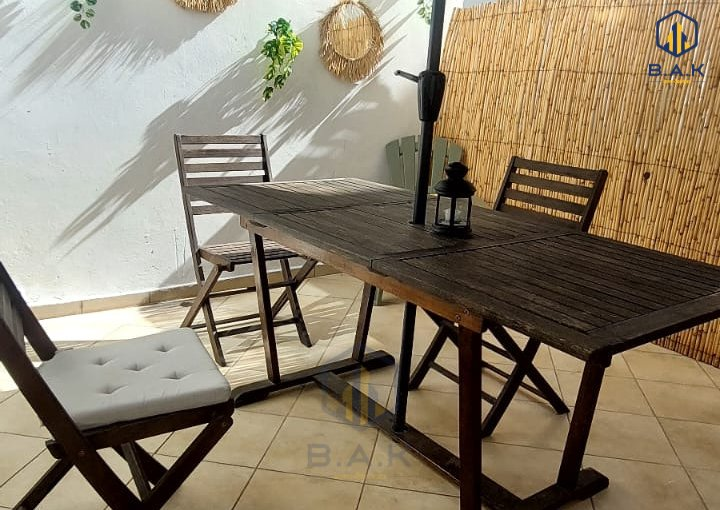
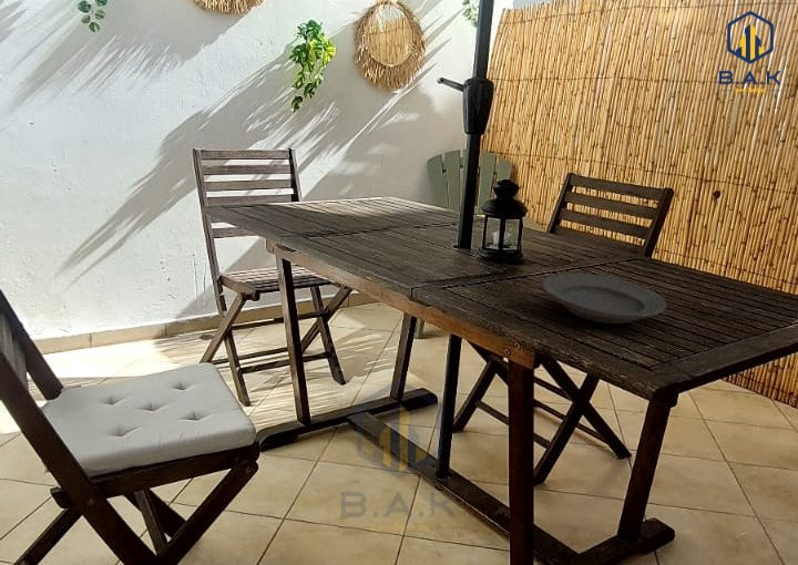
+ plate (601, 301)
